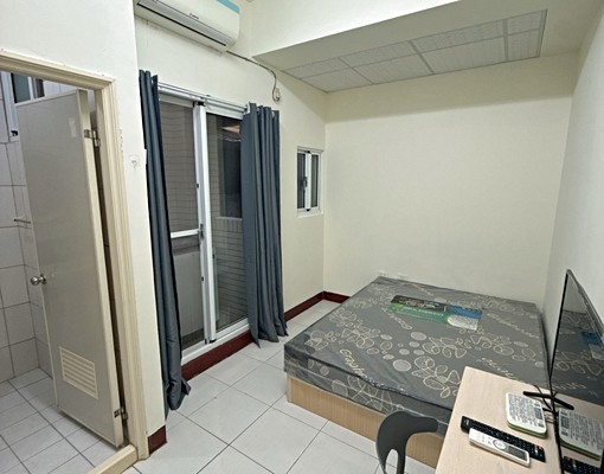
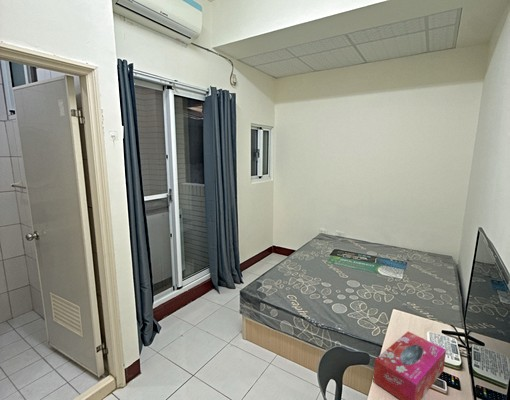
+ tissue box (410, 365)
